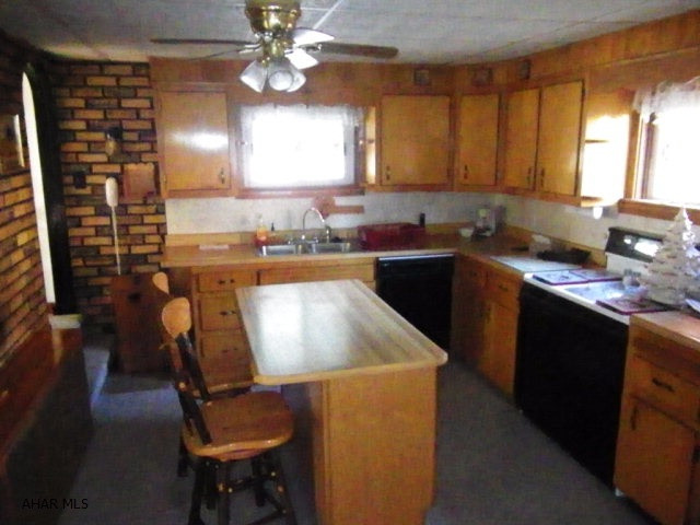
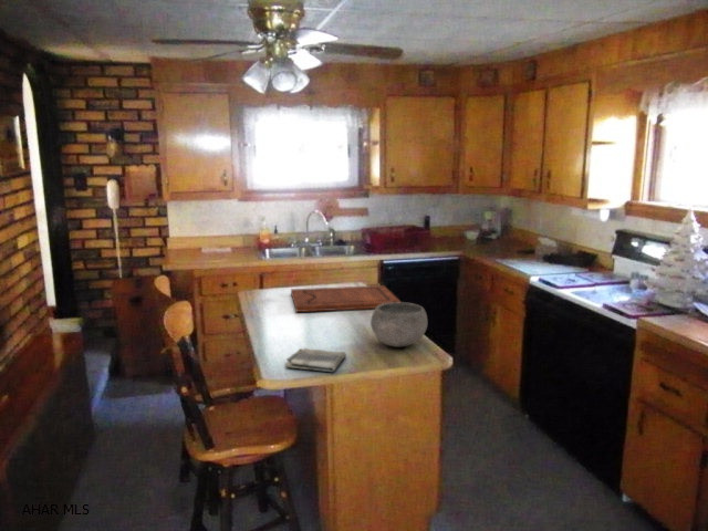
+ dish towel (315, 357)
+ cutting board (343, 298)
+ bowl (398, 325)
